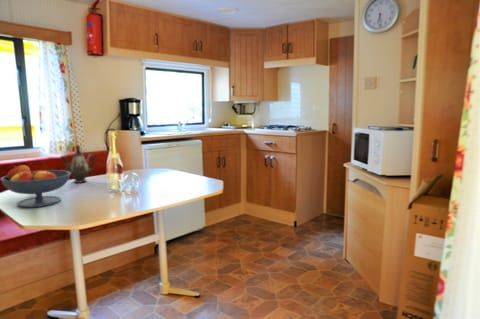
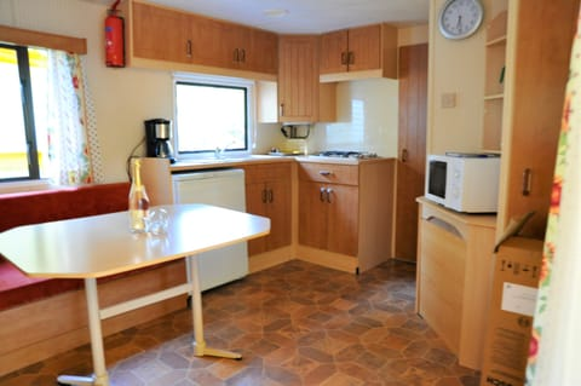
- fruit bowl (37, 184)
- teapot (78, 163)
